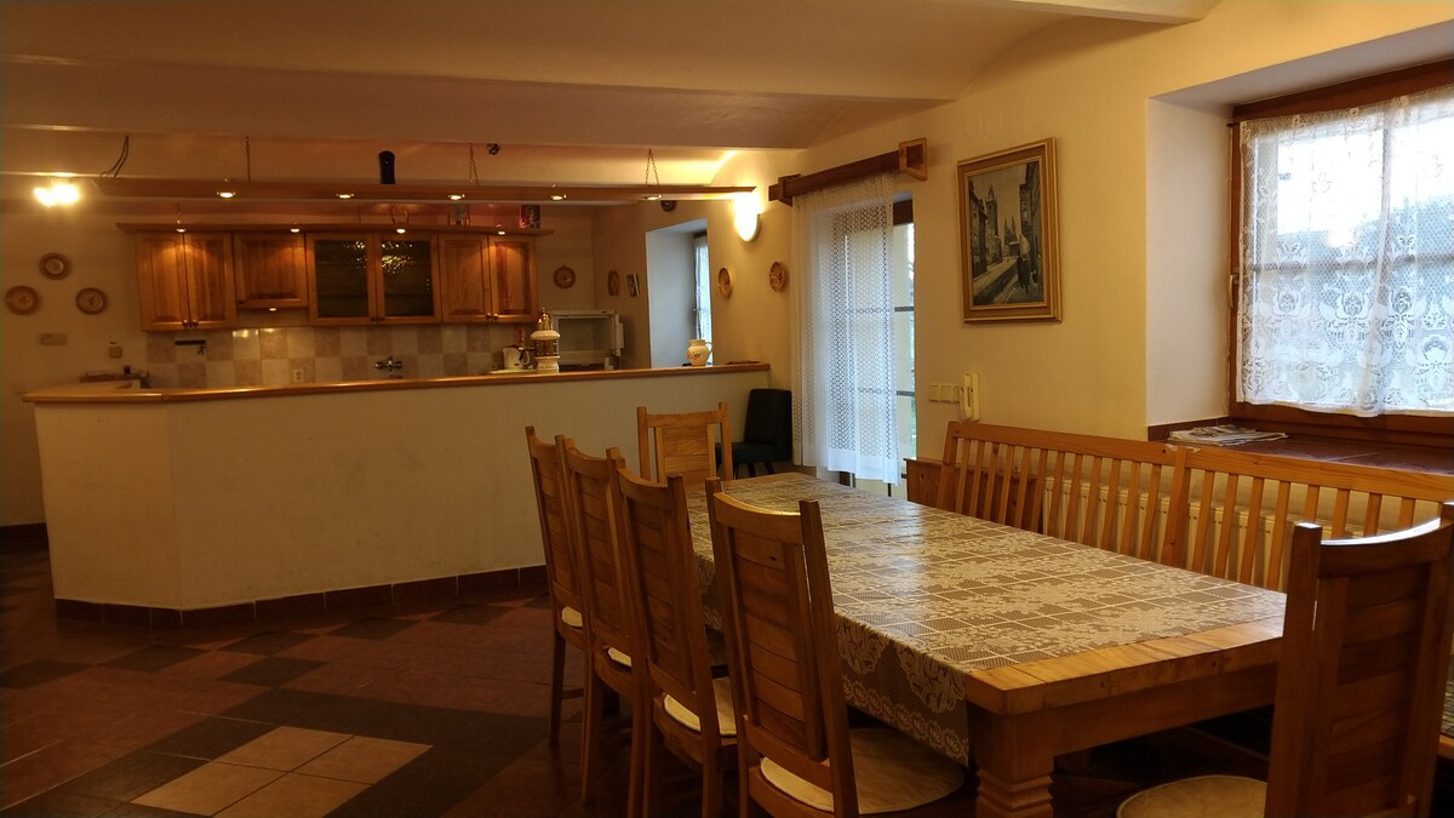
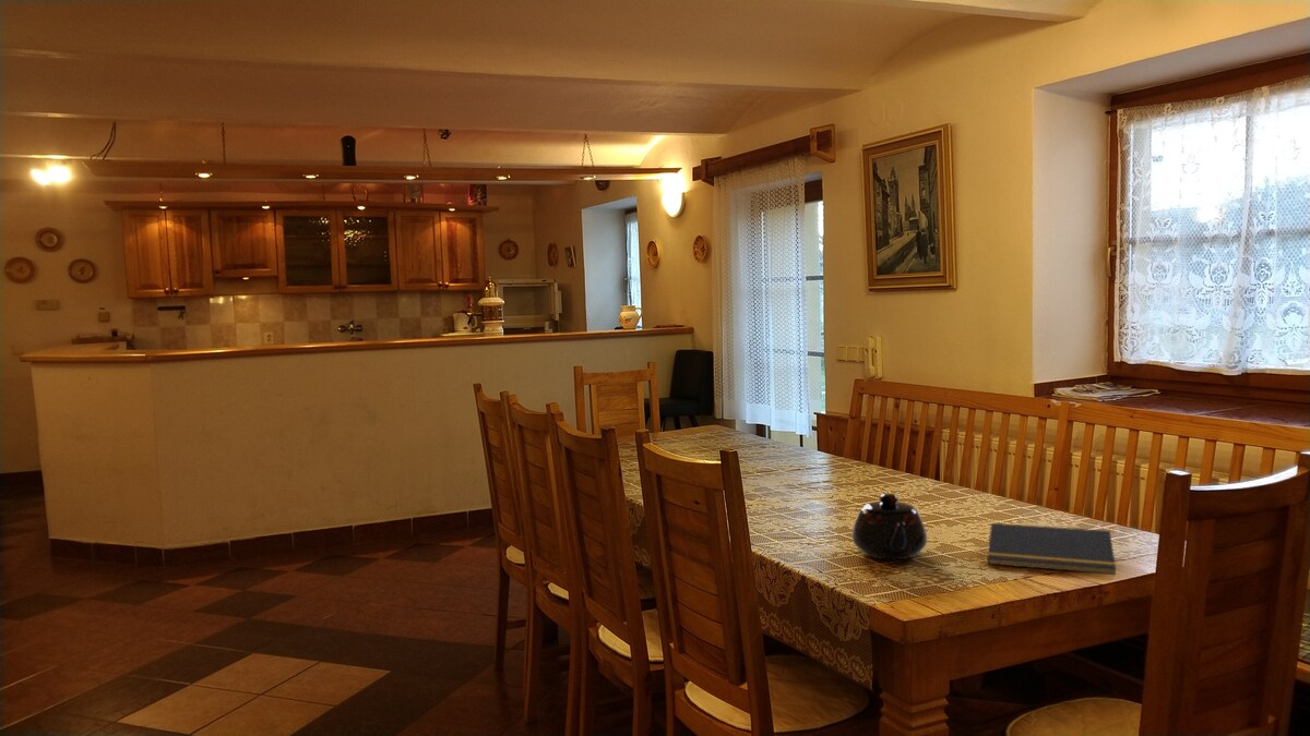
+ notepad (1049, 546)
+ teapot (890, 524)
